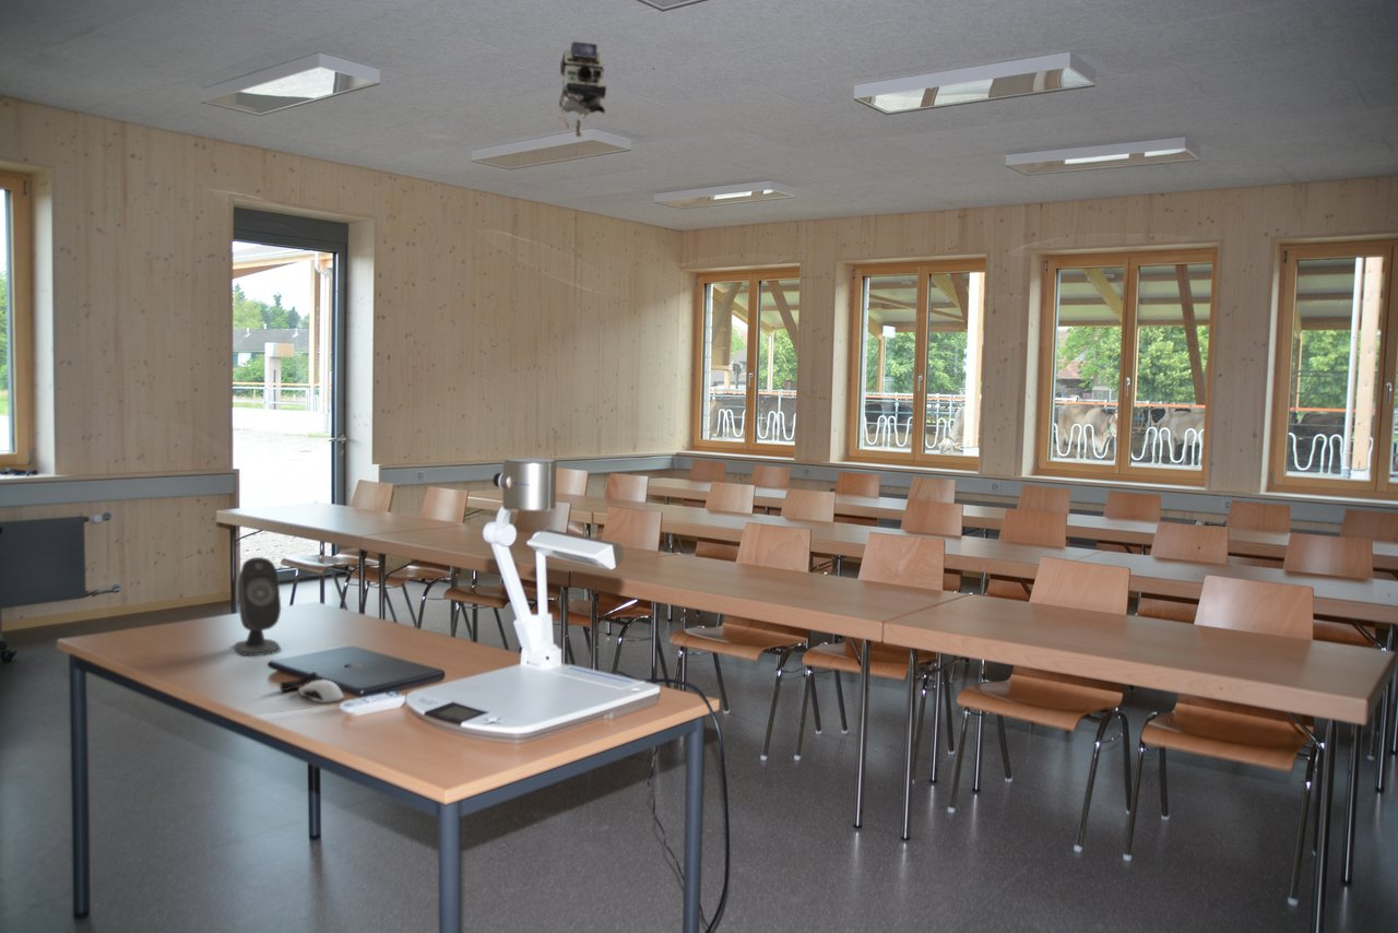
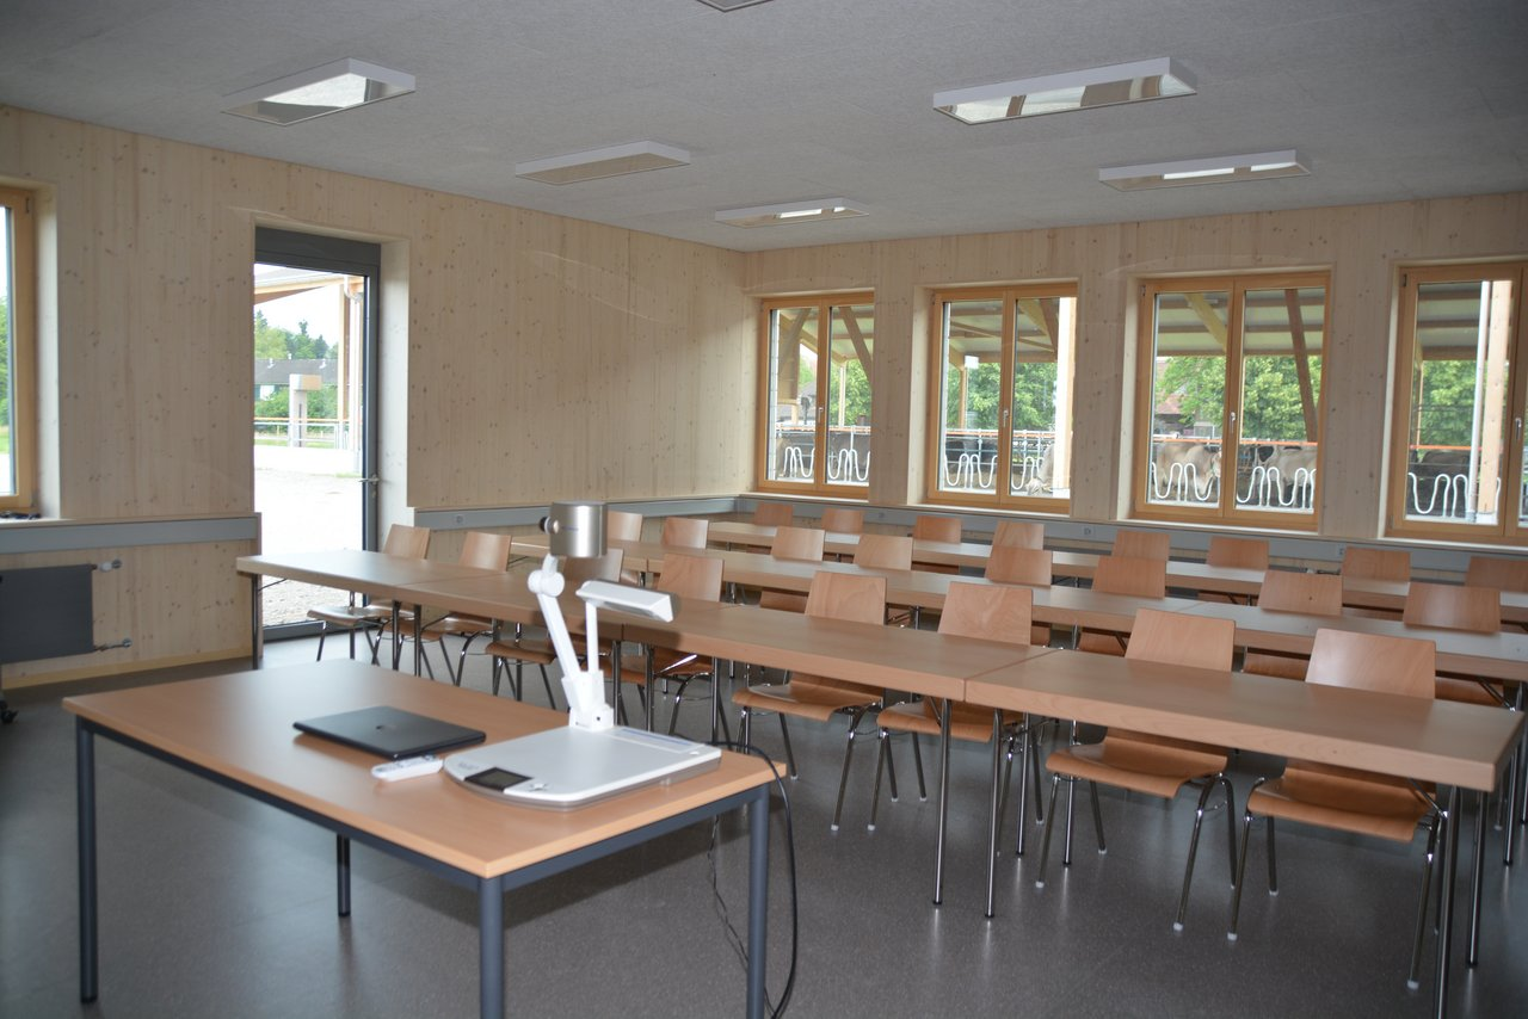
- computer mouse (316, 686)
- camera (581, 91)
- speaker (257, 603)
